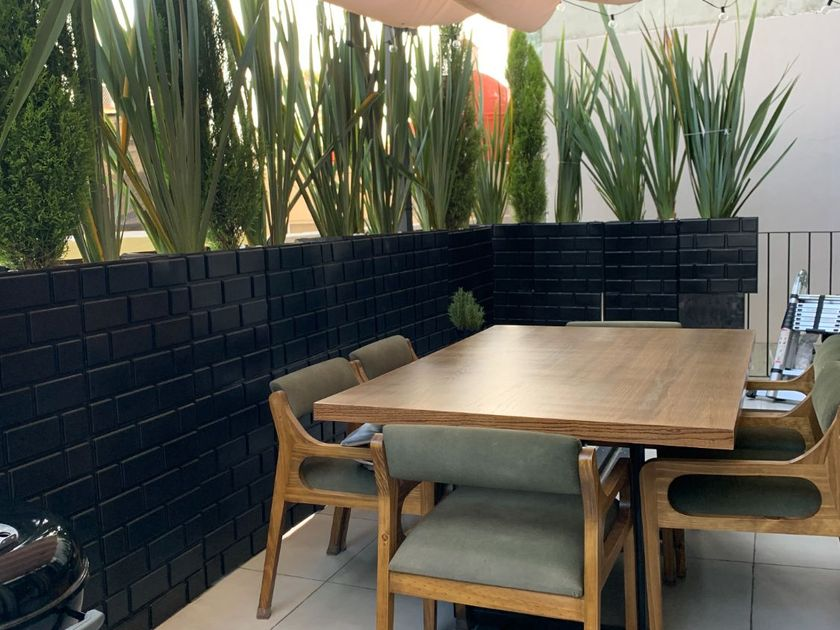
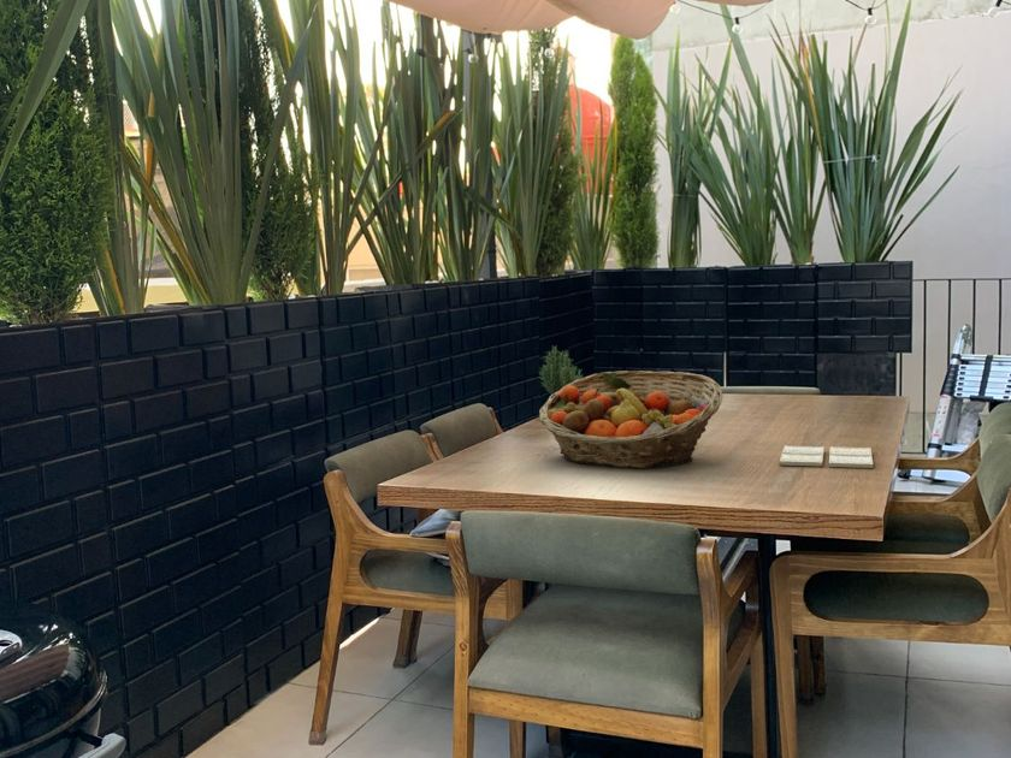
+ drink coaster (829, 456)
+ fruit basket (628, 416)
